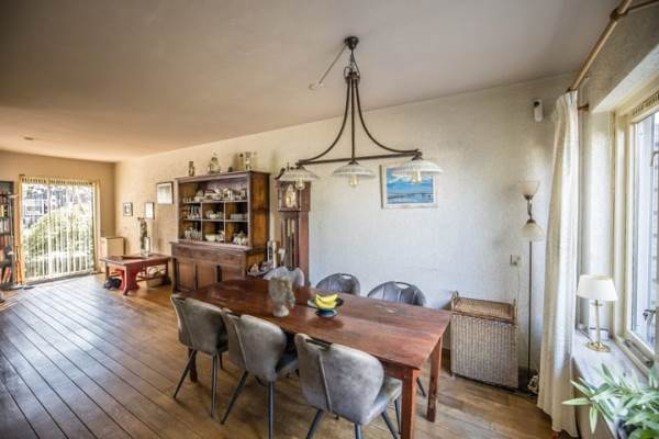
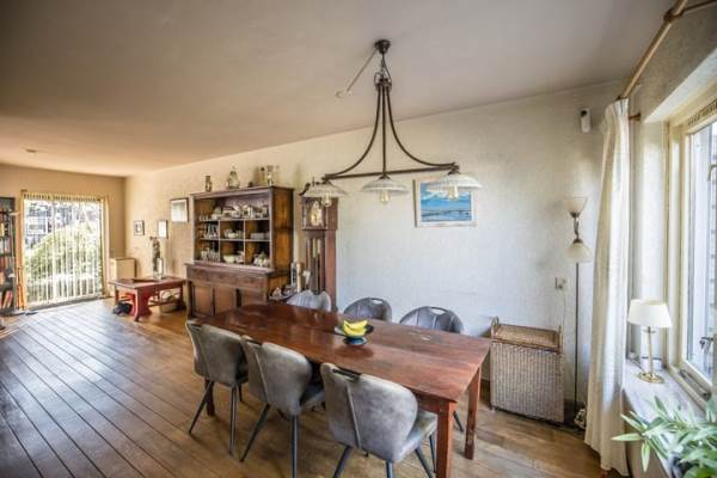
- vase (280, 294)
